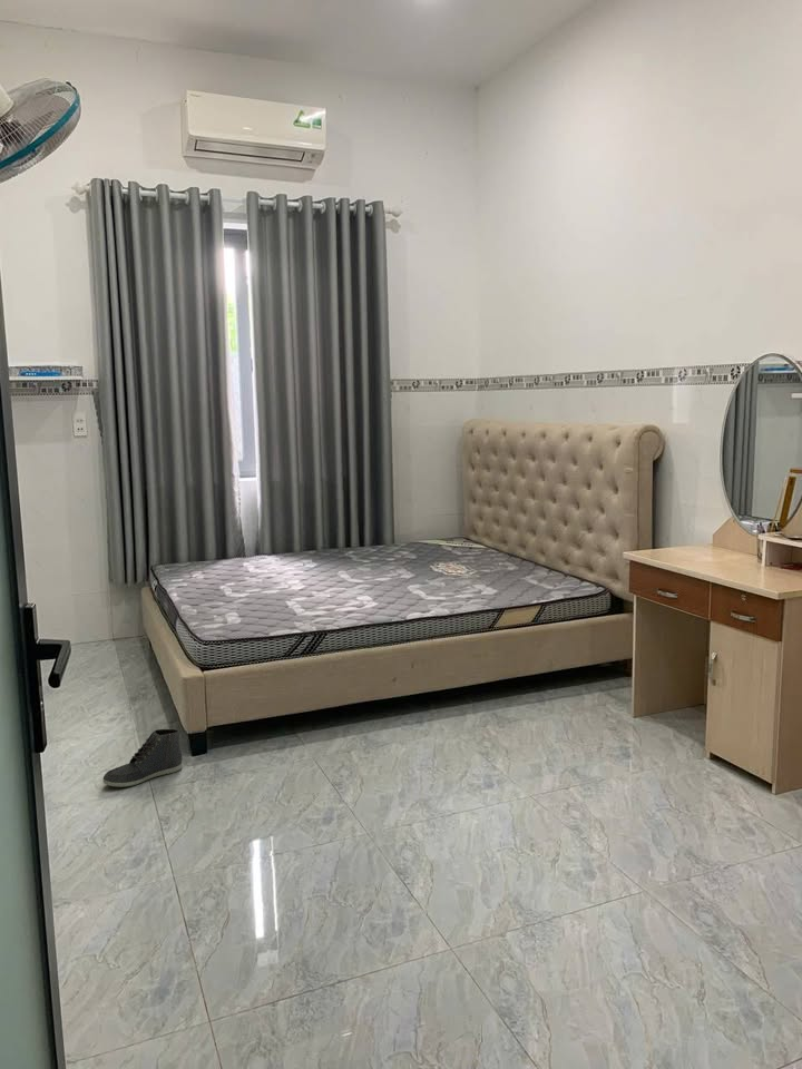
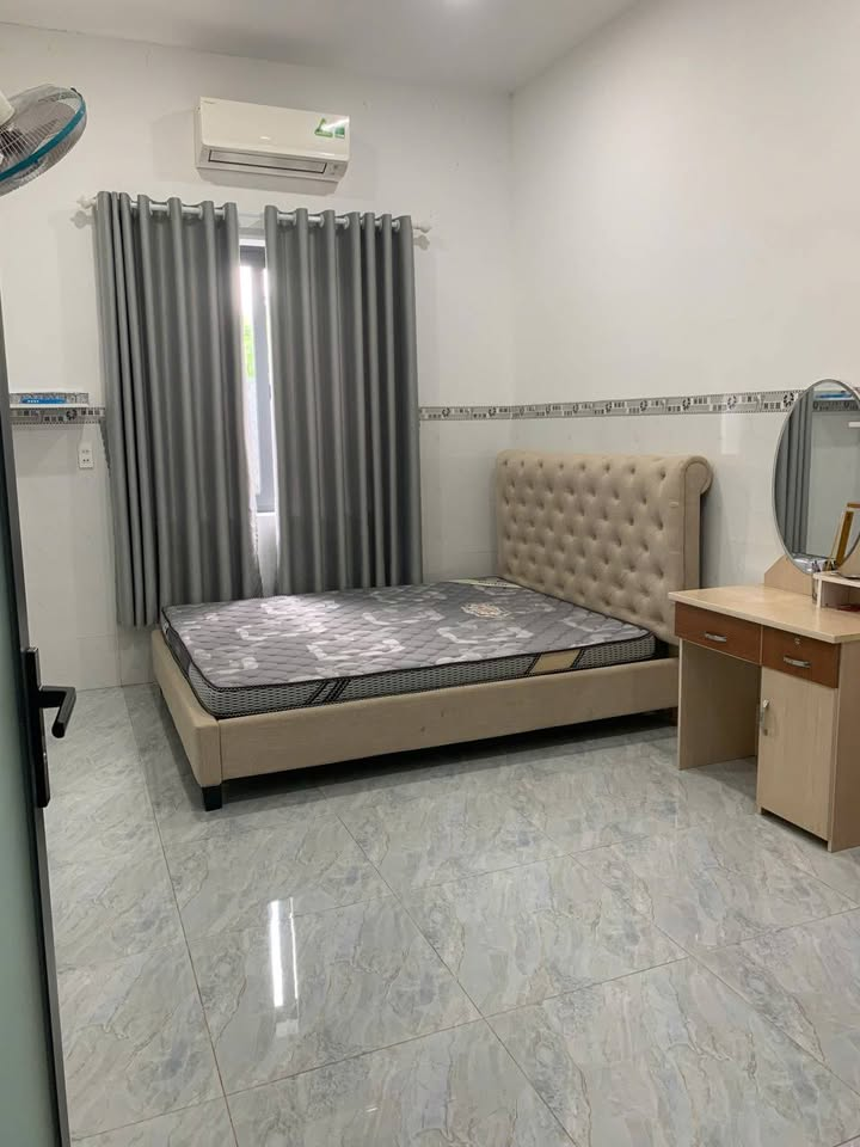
- sneaker (141, 756)
